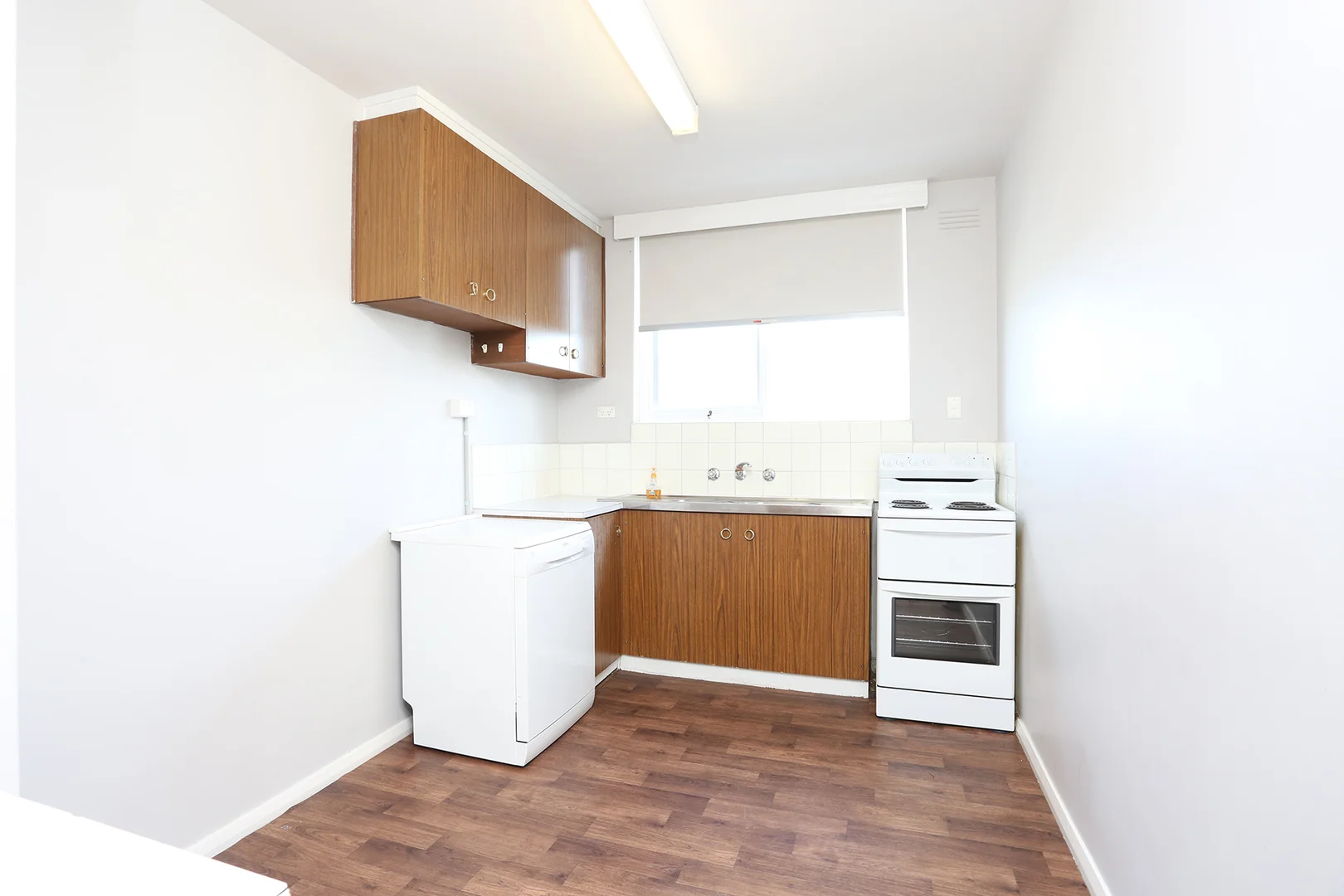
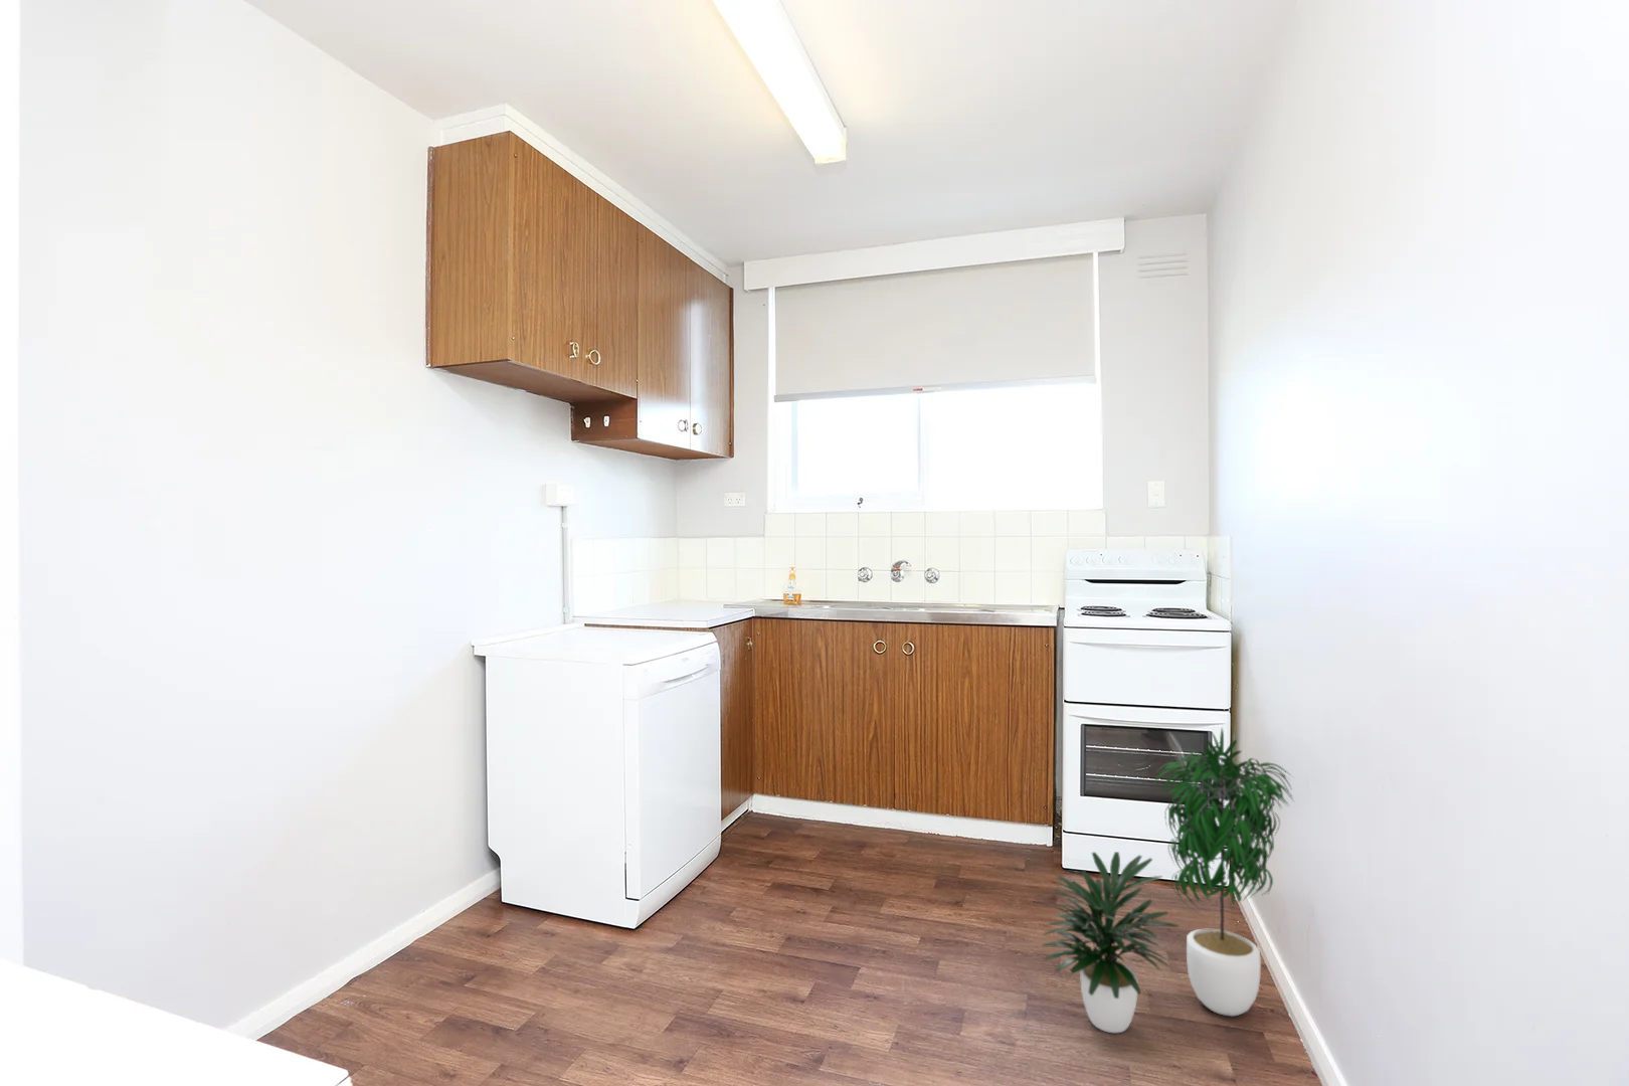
+ potted plant (1161, 876)
